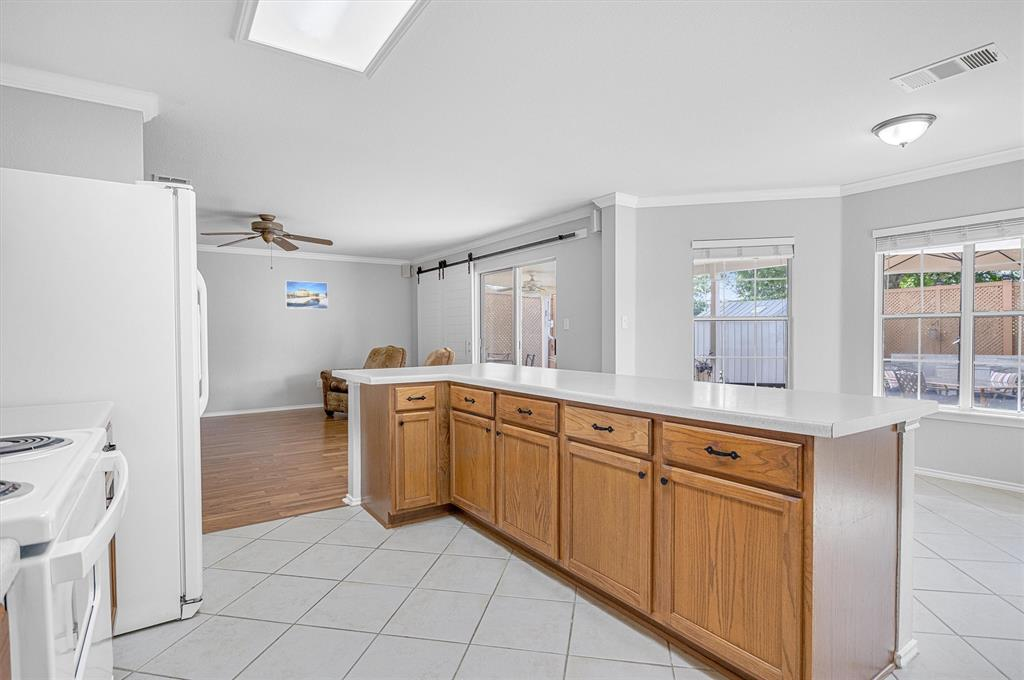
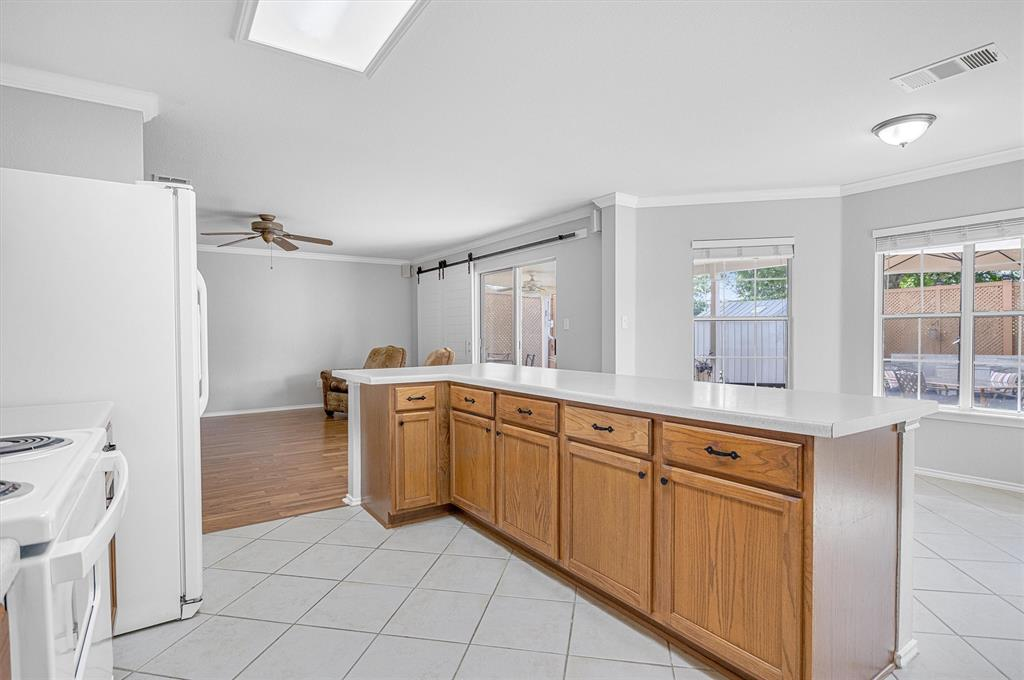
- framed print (307, 295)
